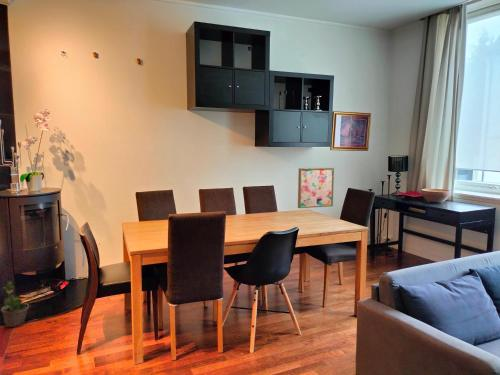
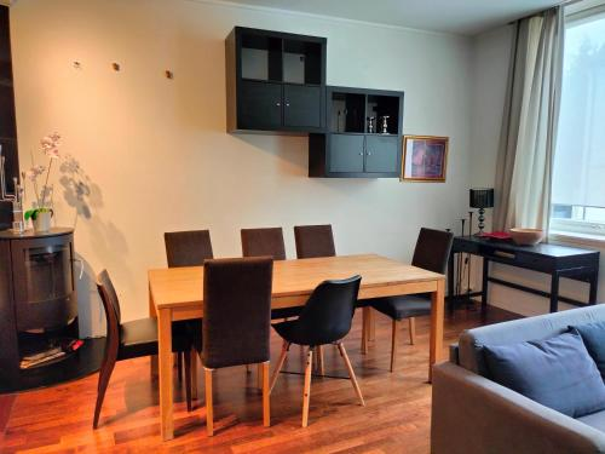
- potted plant (15, 301)
- wall art (316, 187)
